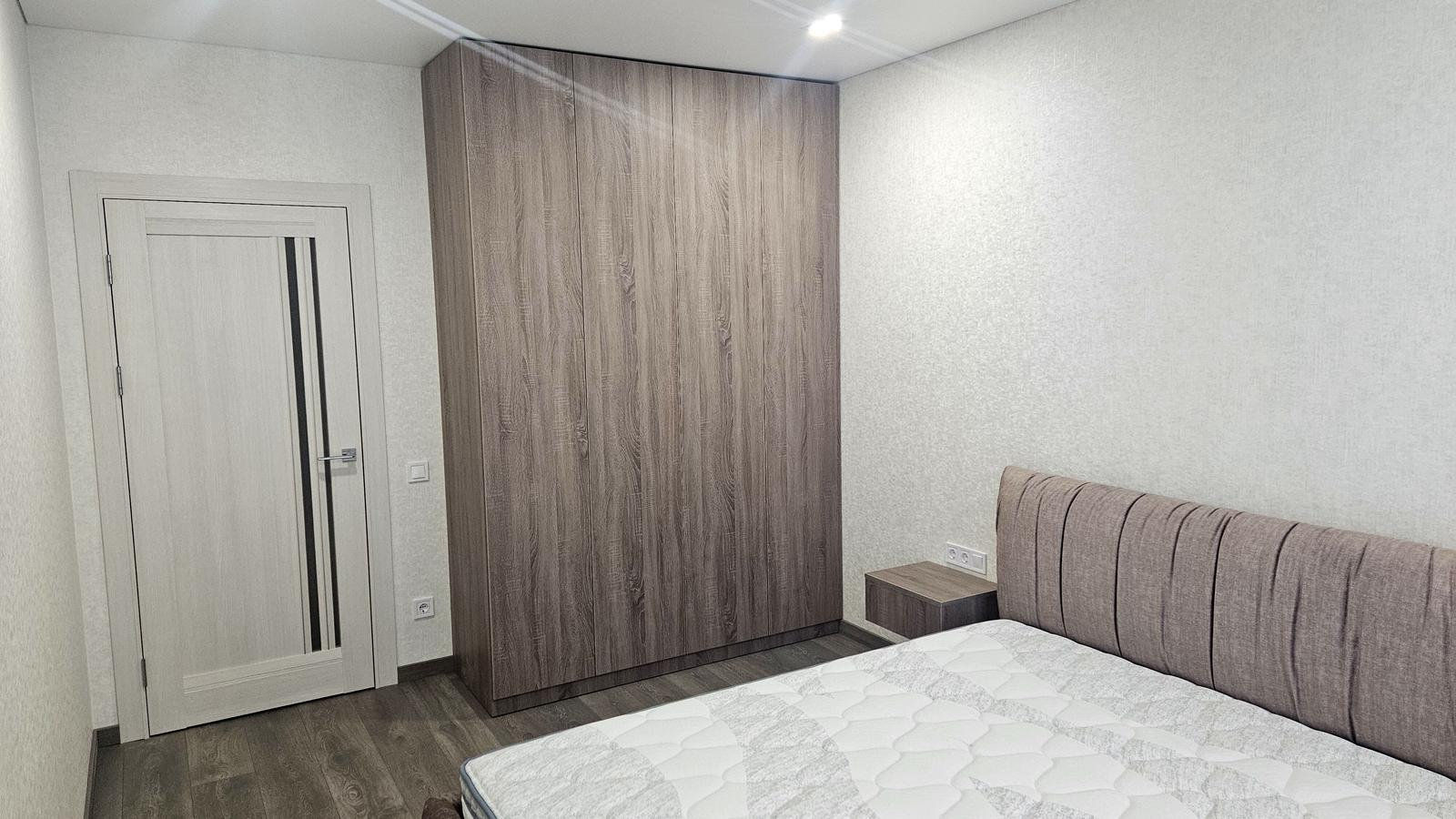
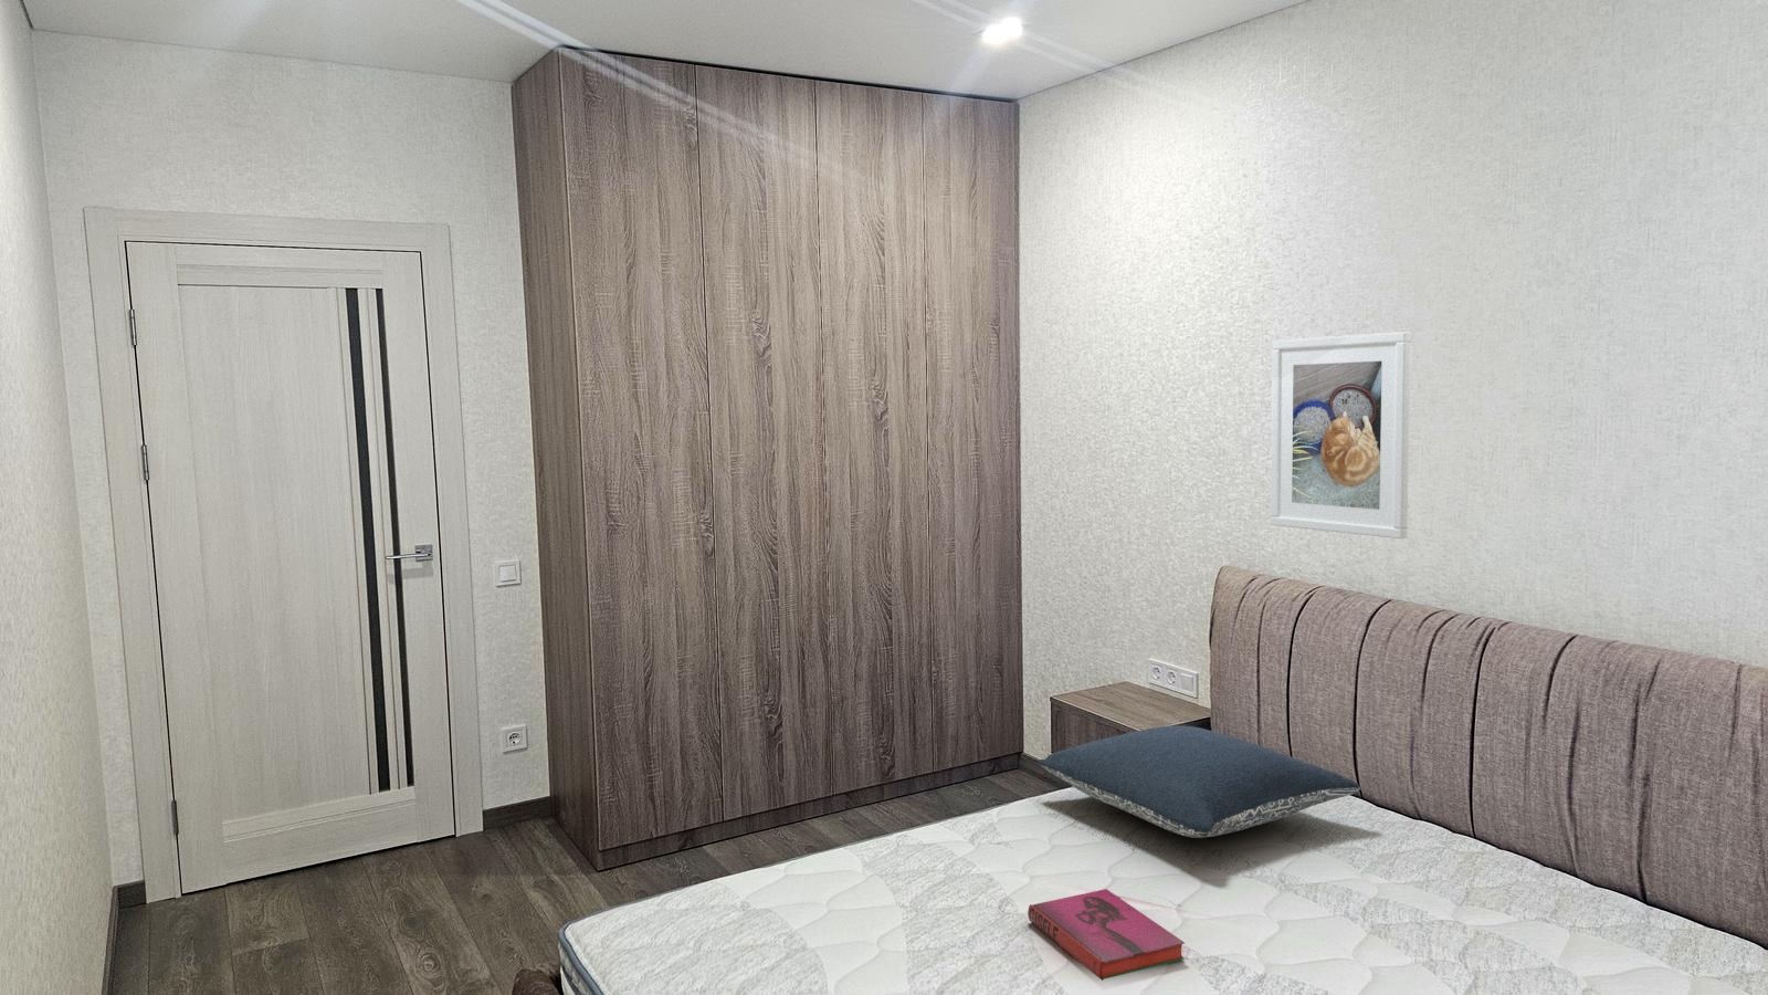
+ pillow (1191, 774)
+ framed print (1336, 435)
+ hardback book (1103, 931)
